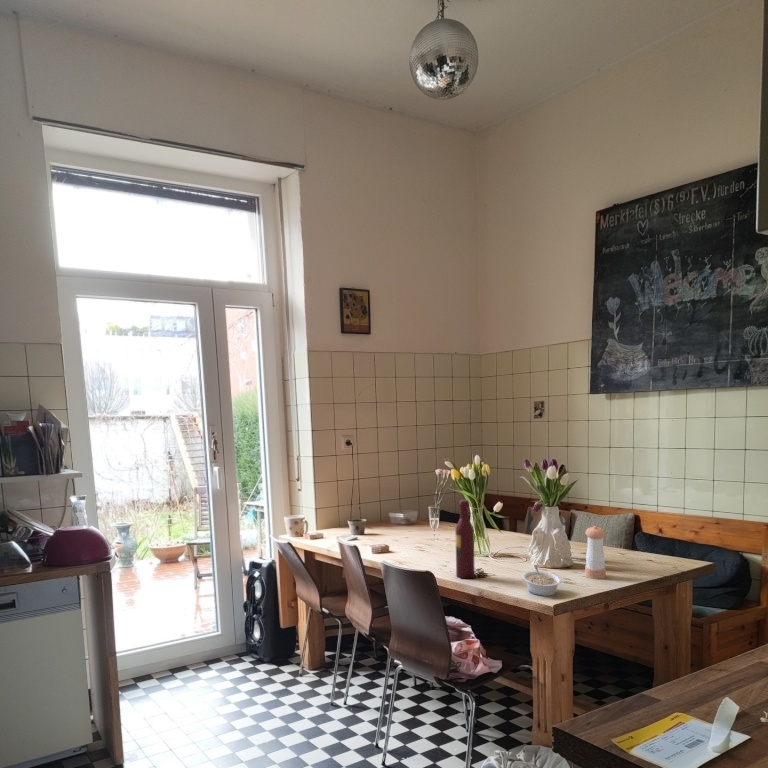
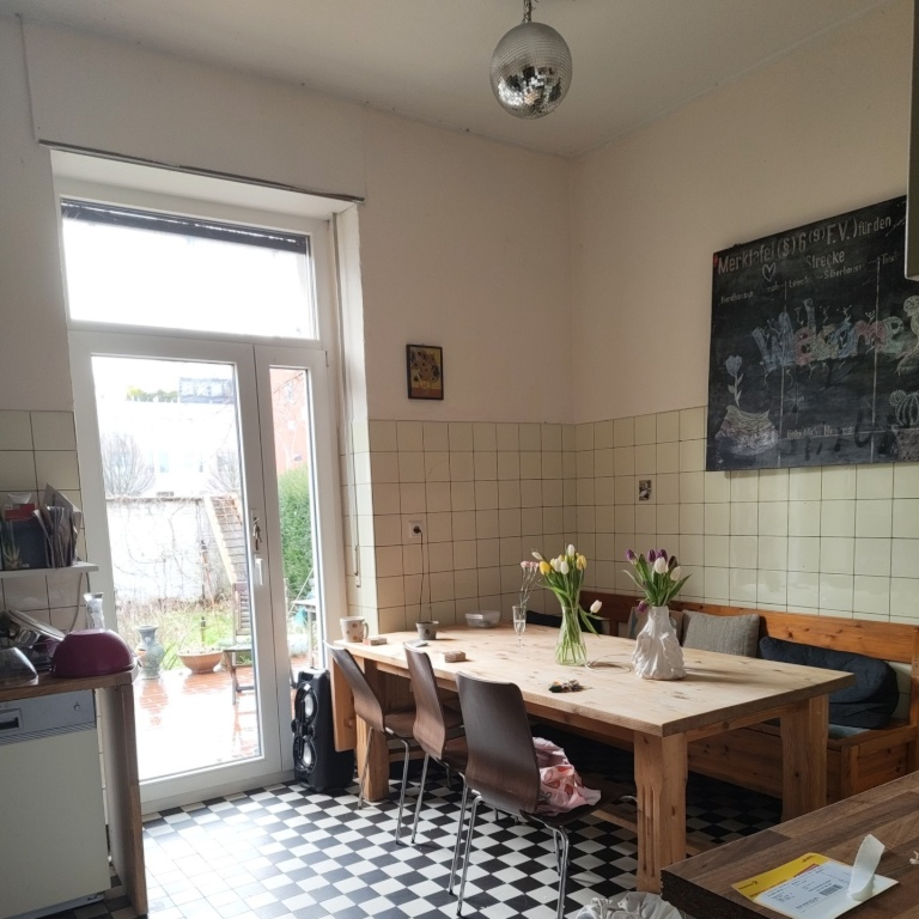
- wine bottle (464, 538)
- pepper shaker (595, 551)
- legume (540, 582)
